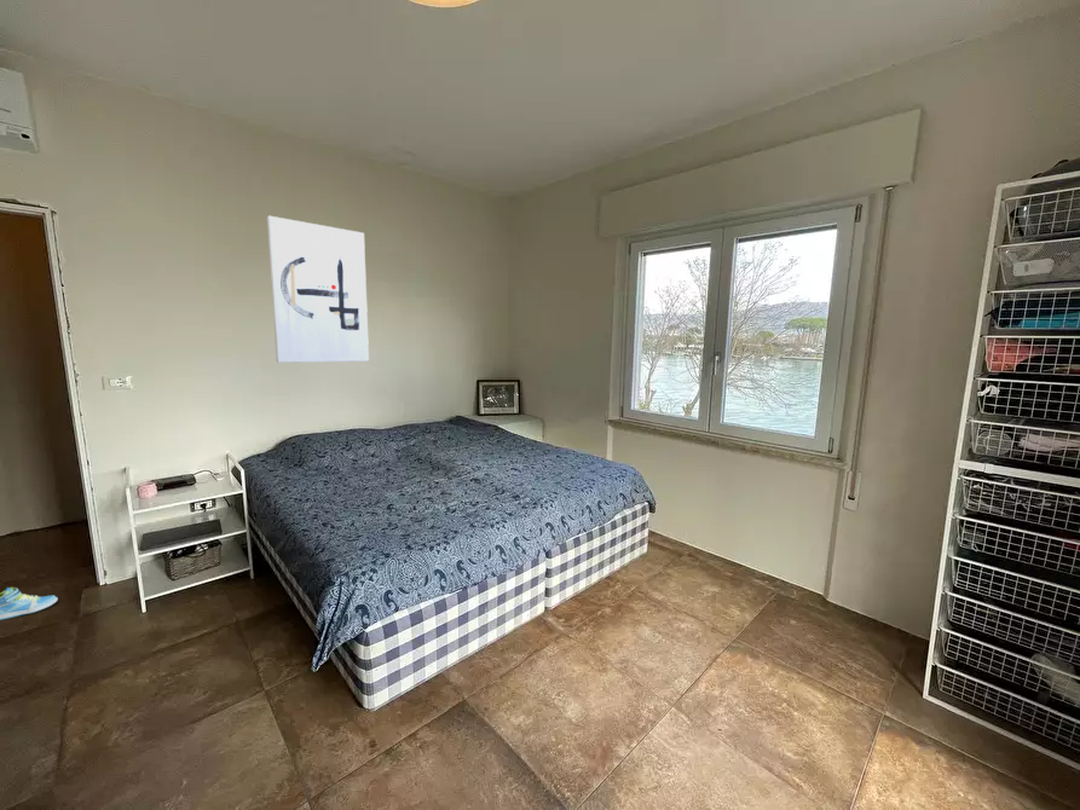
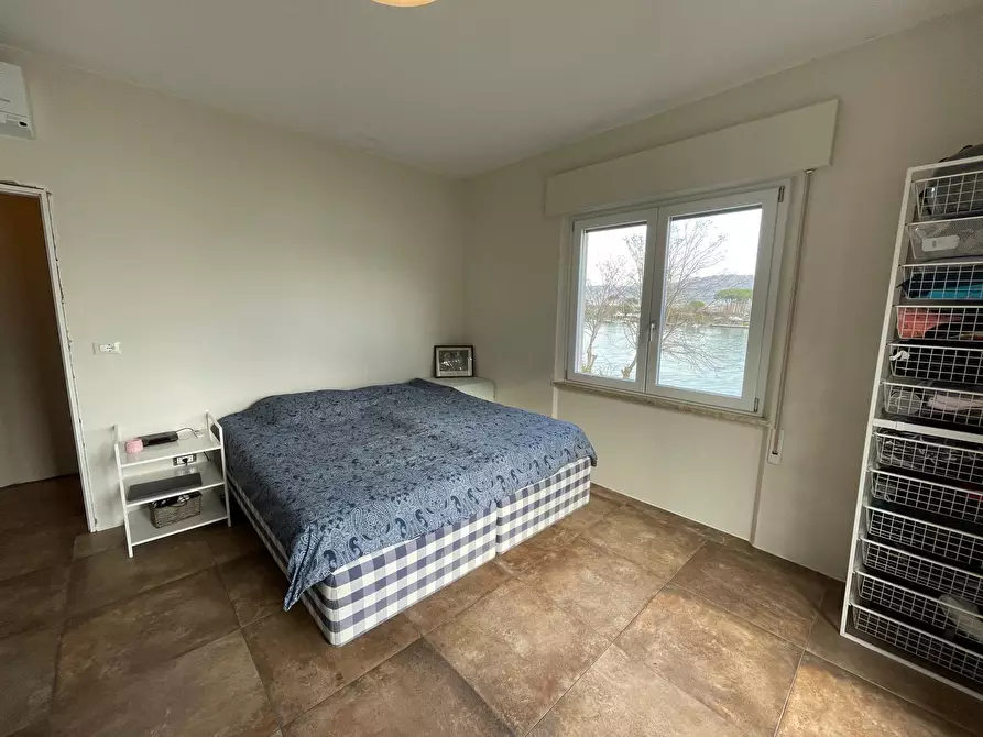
- sneaker (23, 597)
- wall art (322, 294)
